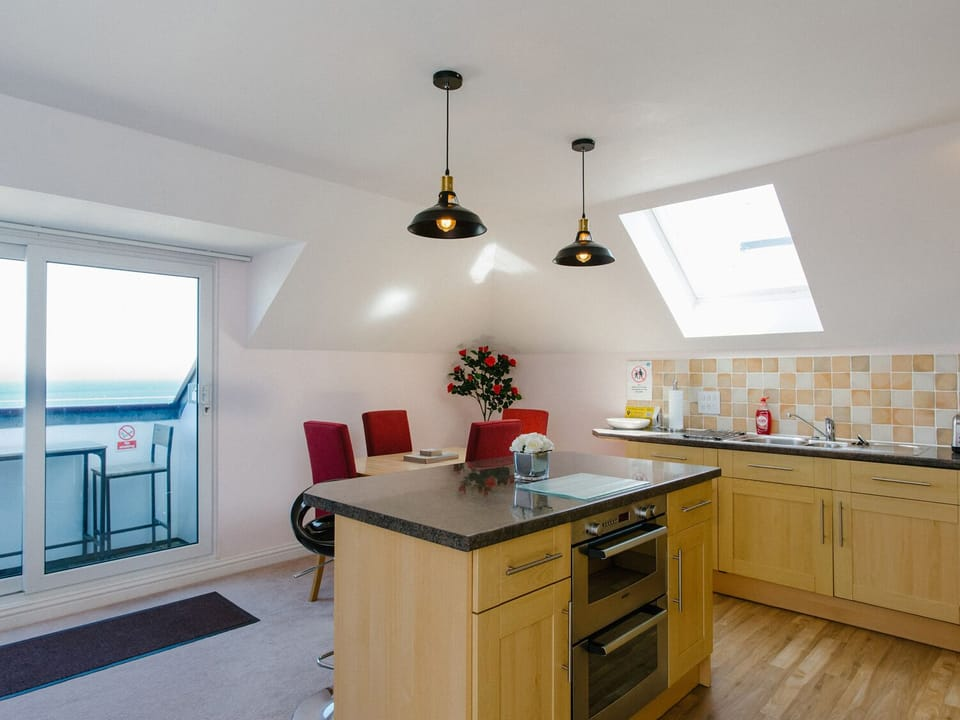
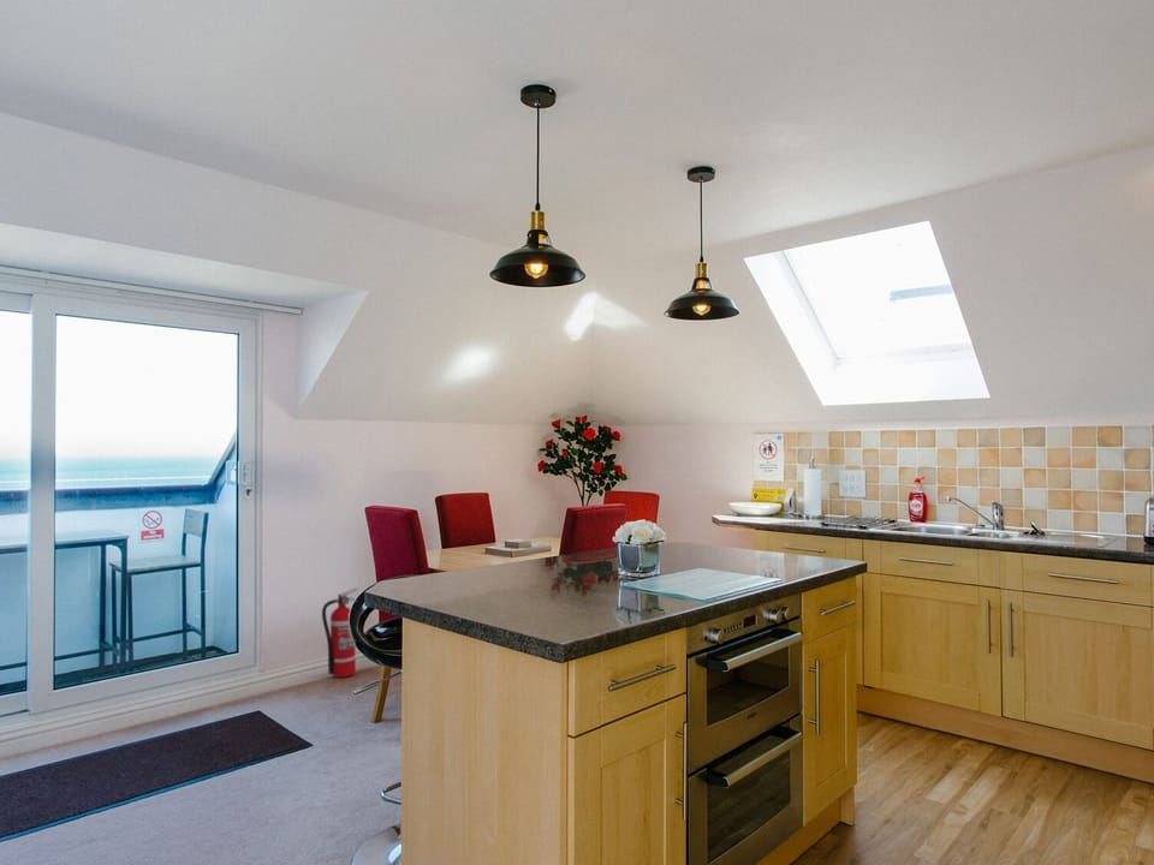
+ fire extinguisher (340, 632)
